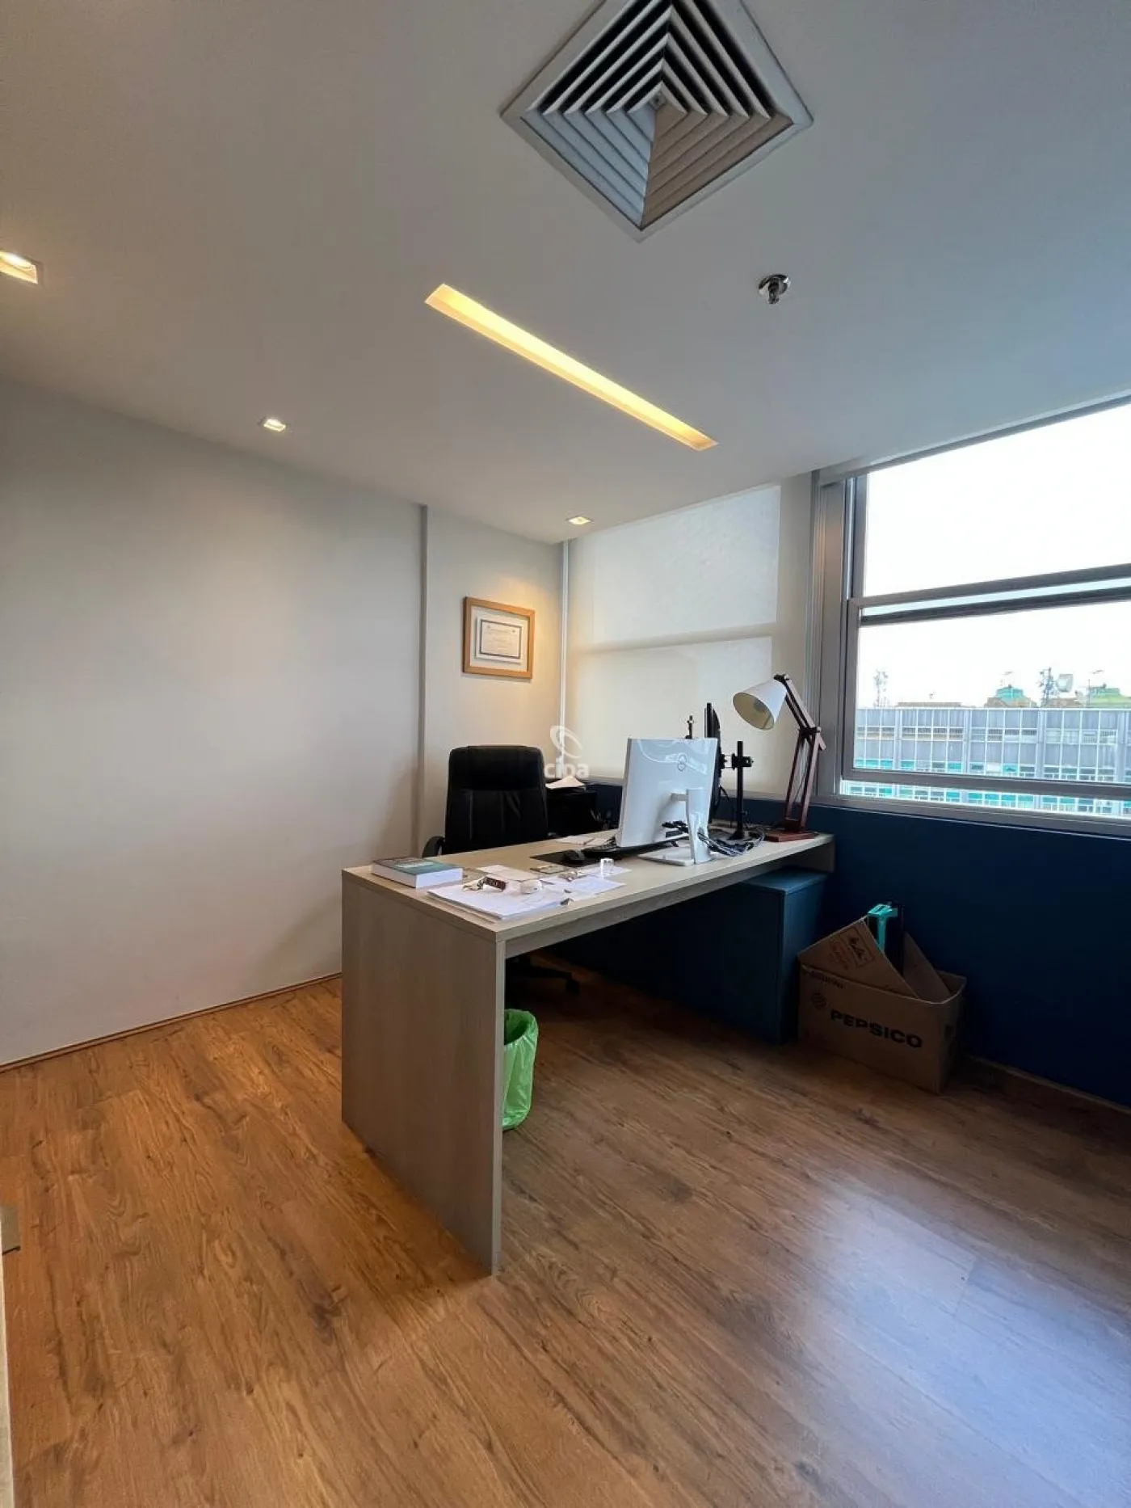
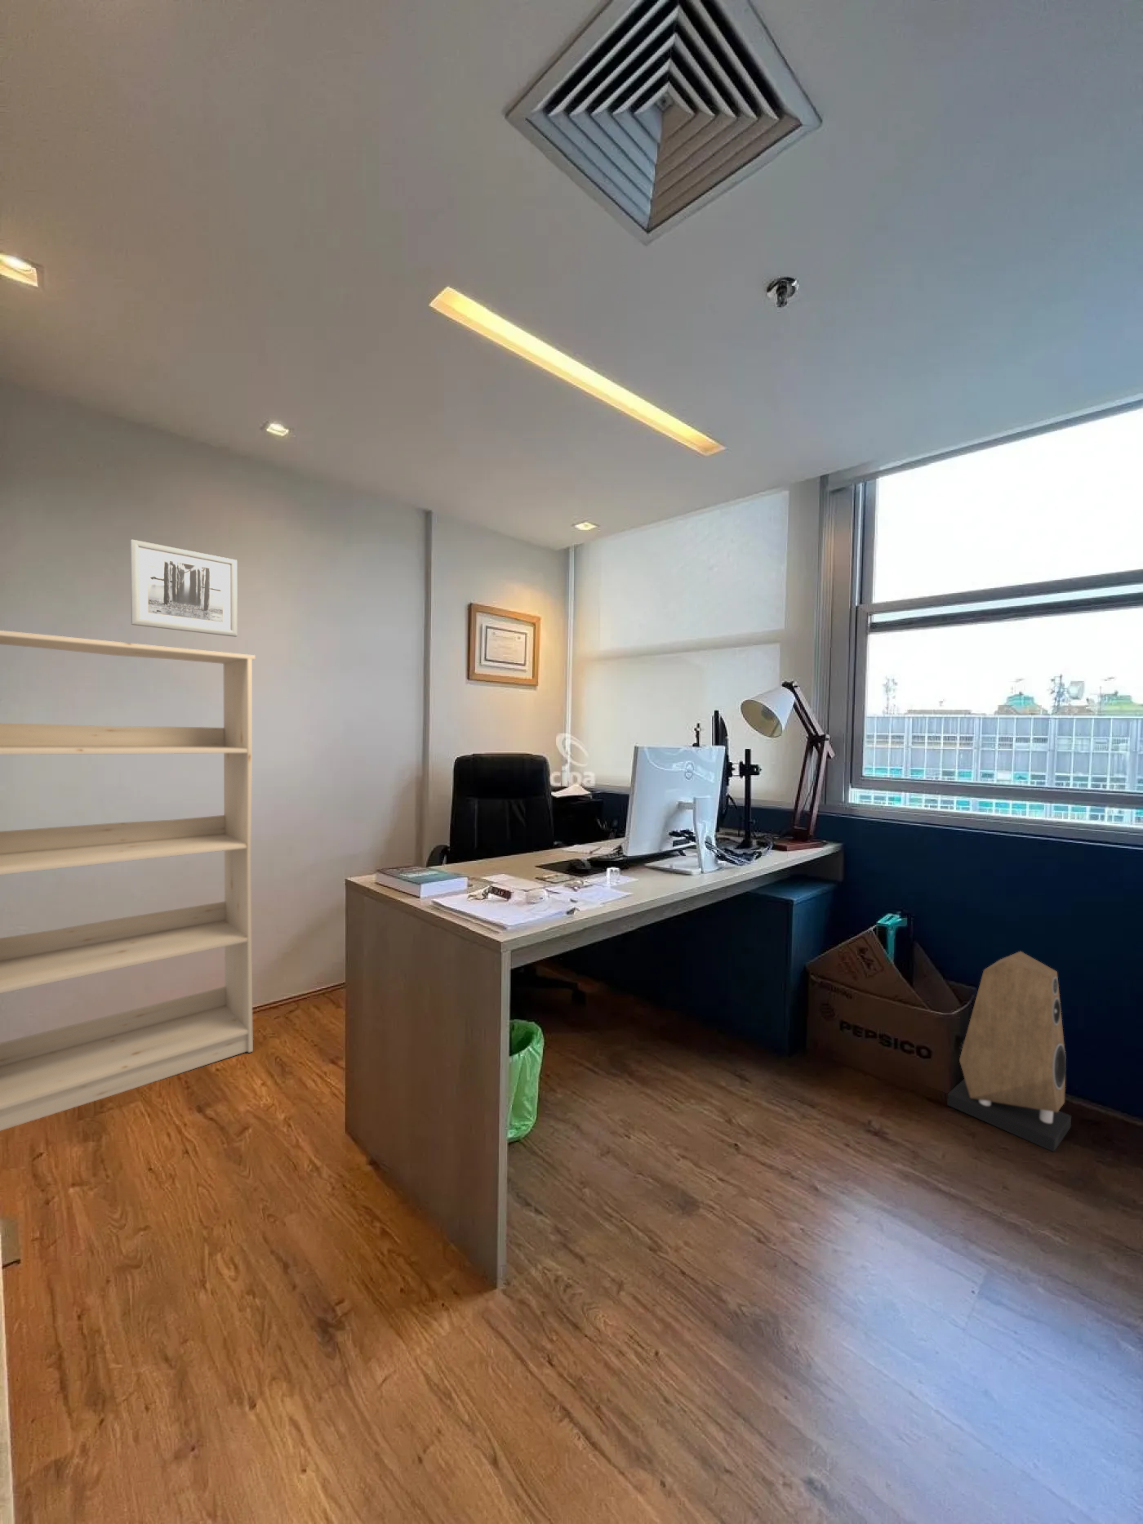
+ speaker (1012, 1036)
+ wall art (186, 591)
+ bookcase (124, 861)
